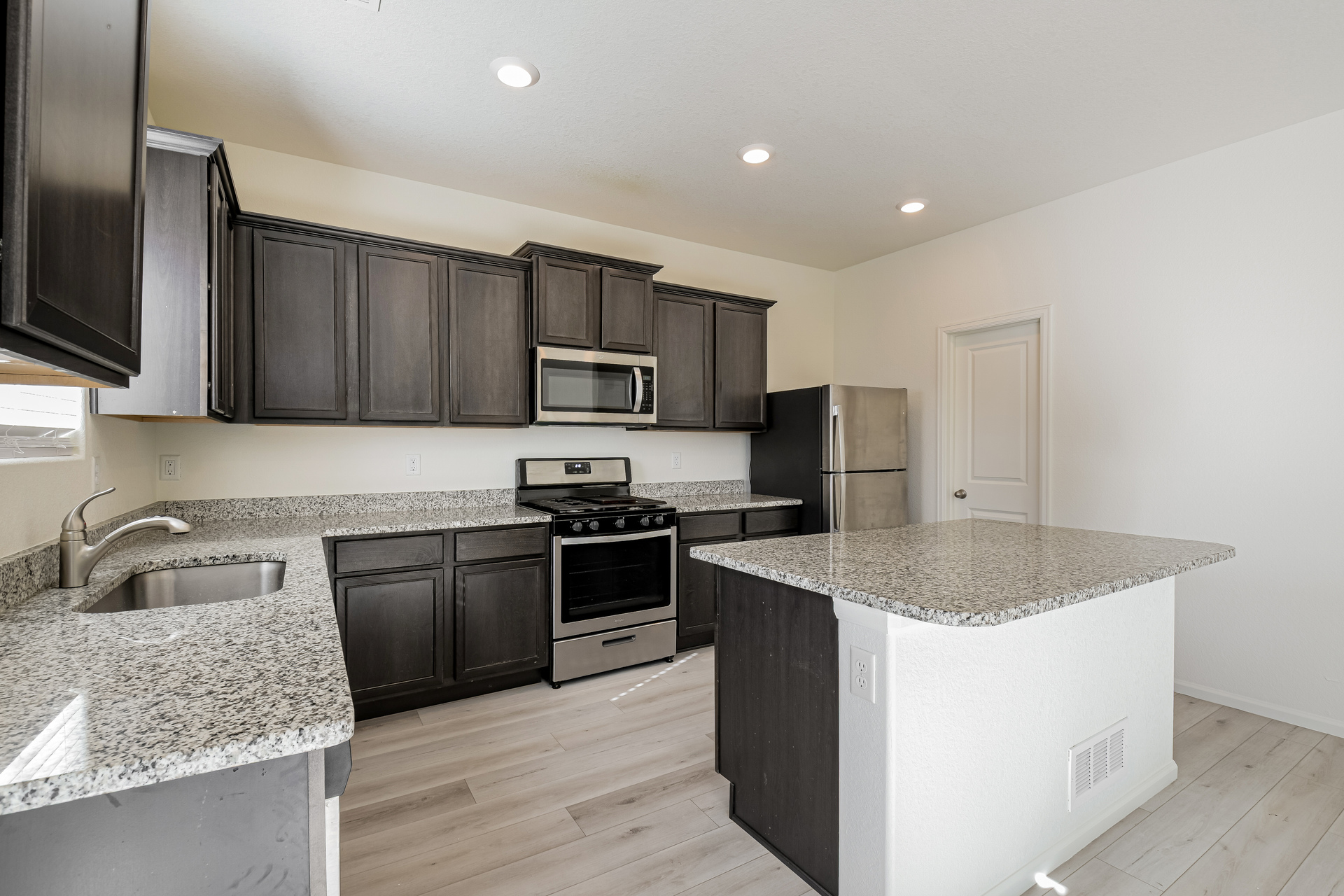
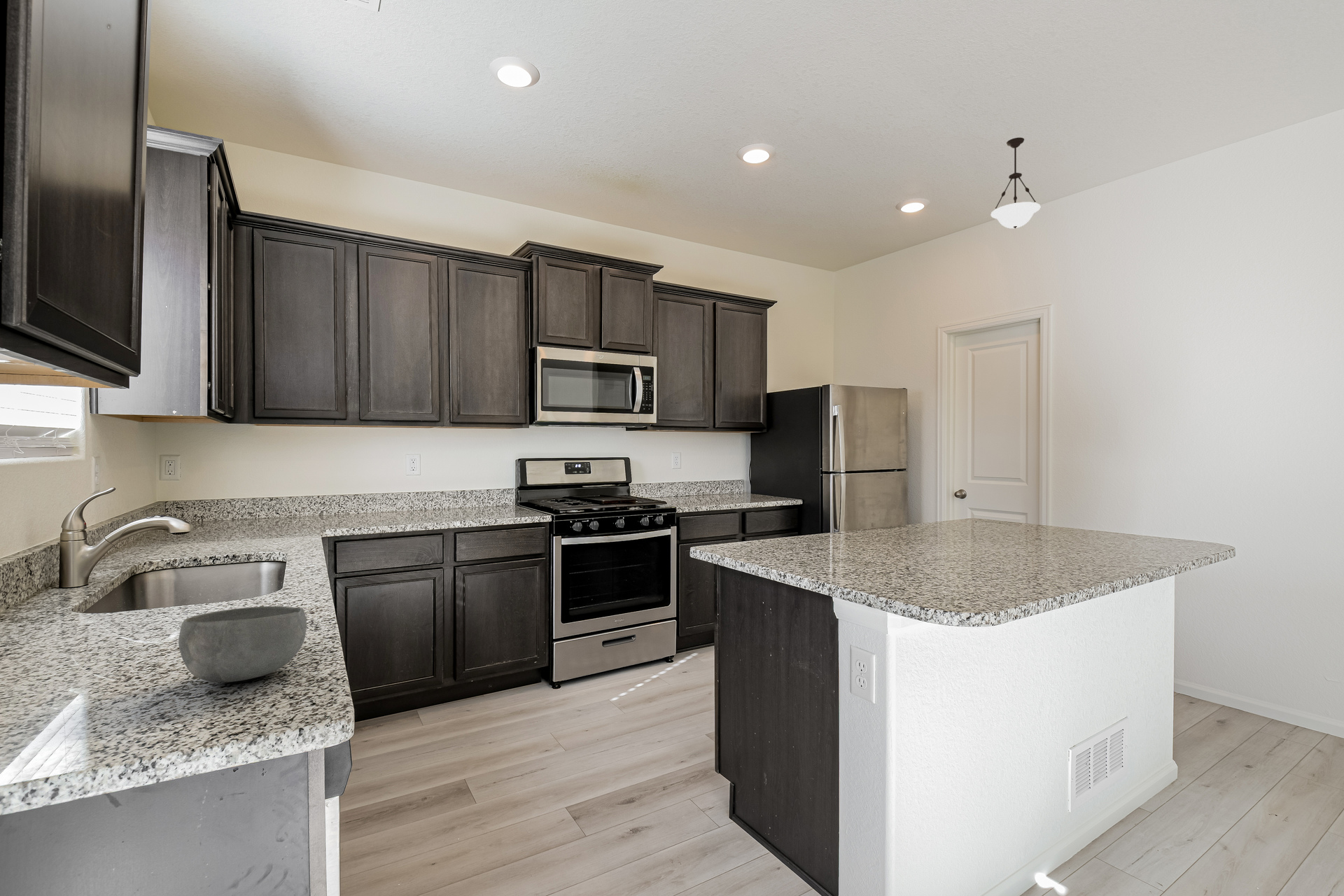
+ bowl (245, 643)
+ pendant light (1015, 185)
